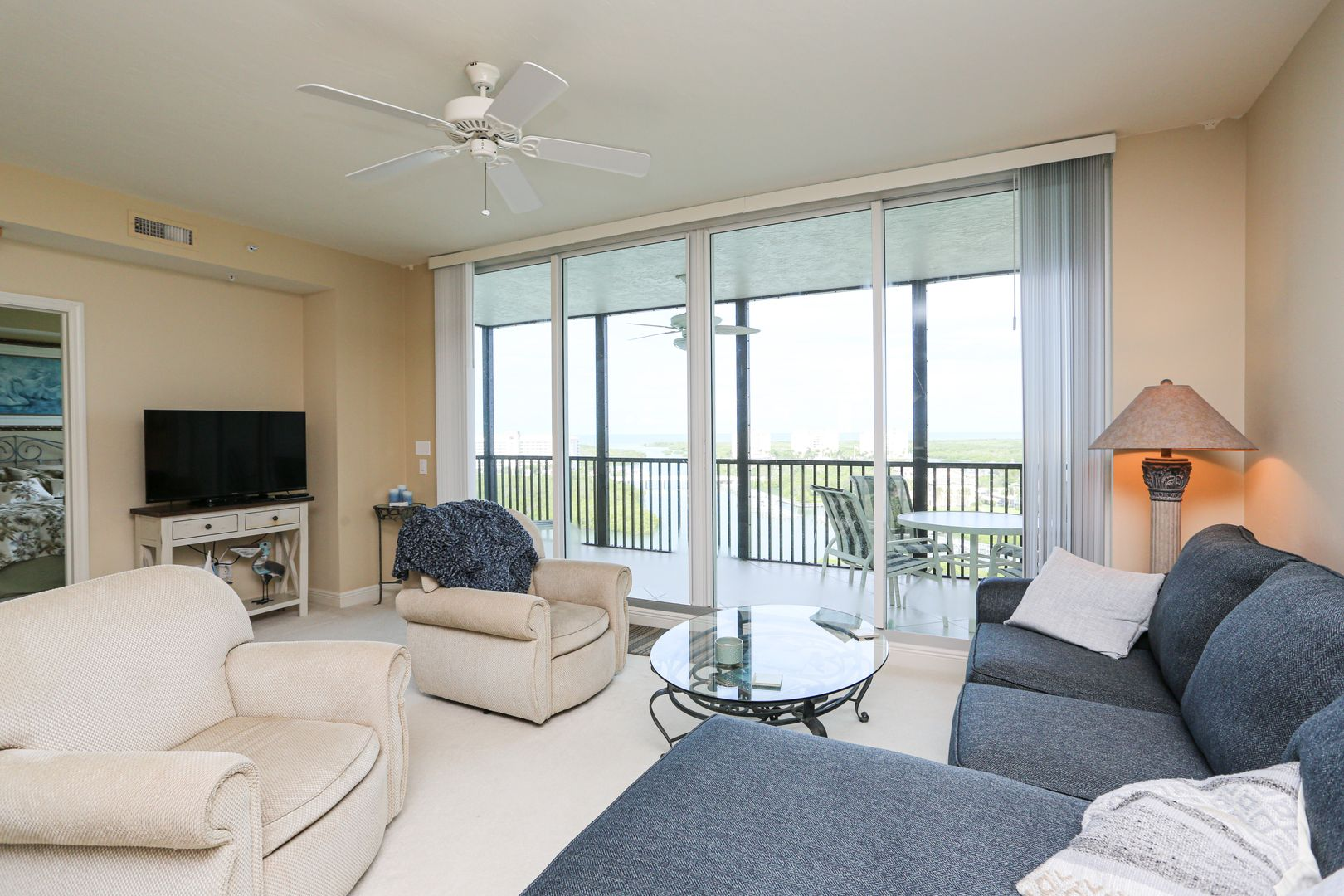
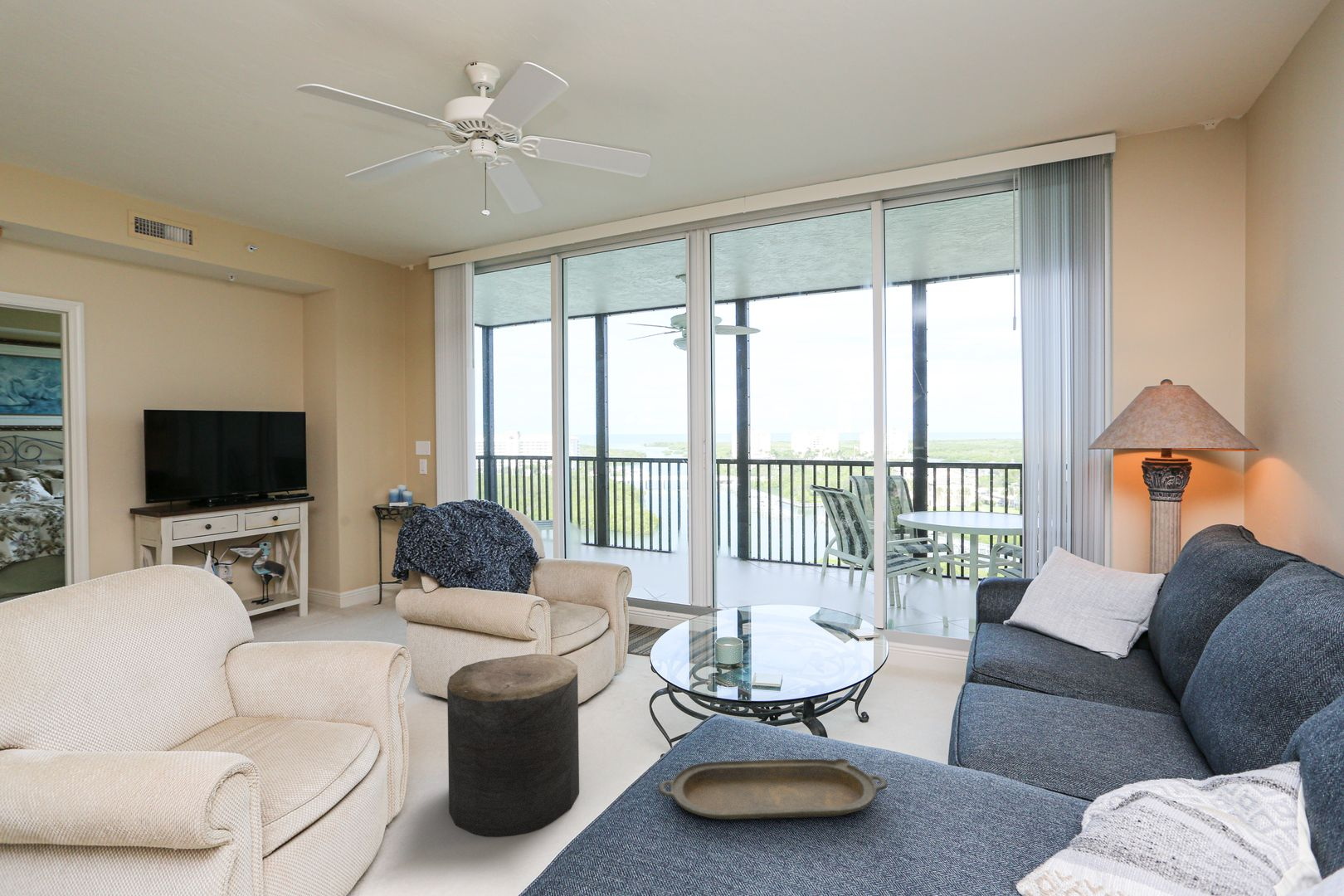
+ serving tray (772, 791)
+ stool (514, 736)
